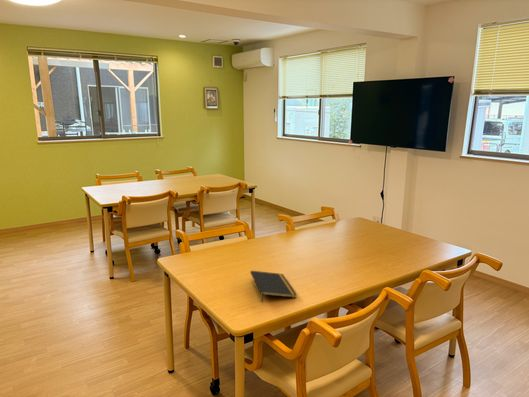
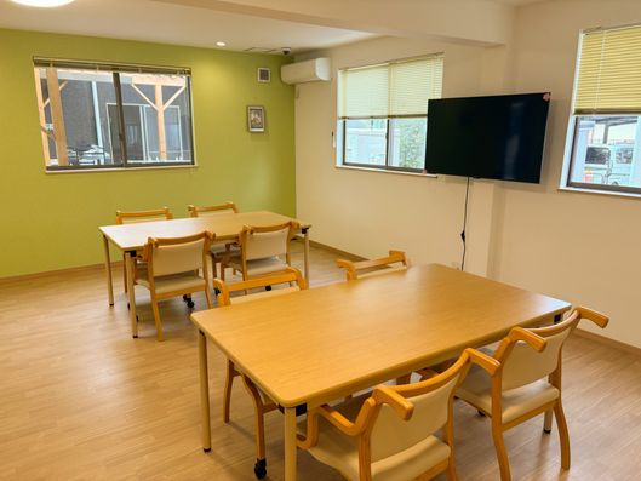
- notepad (272, 283)
